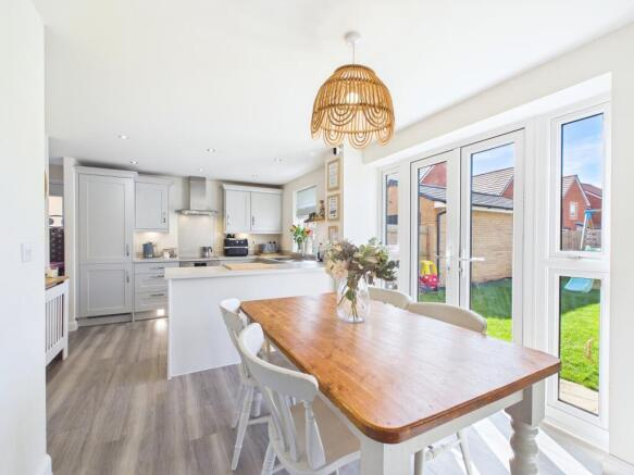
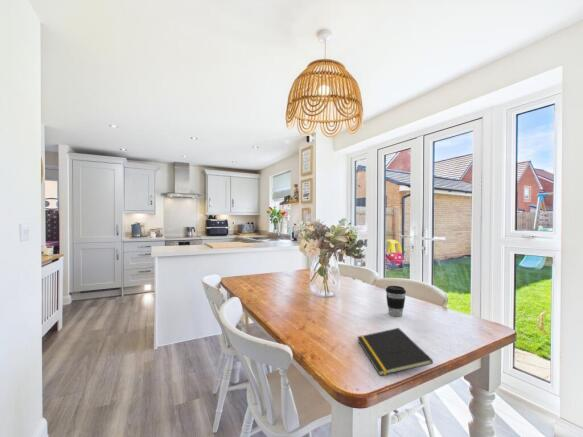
+ coffee cup (395, 300)
+ notepad (390, 348)
